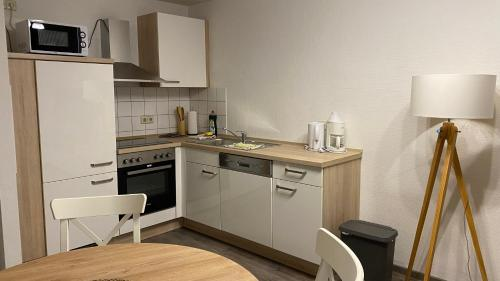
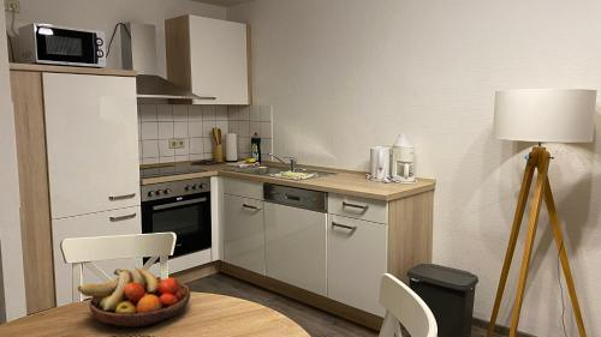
+ fruit bowl (139, 291)
